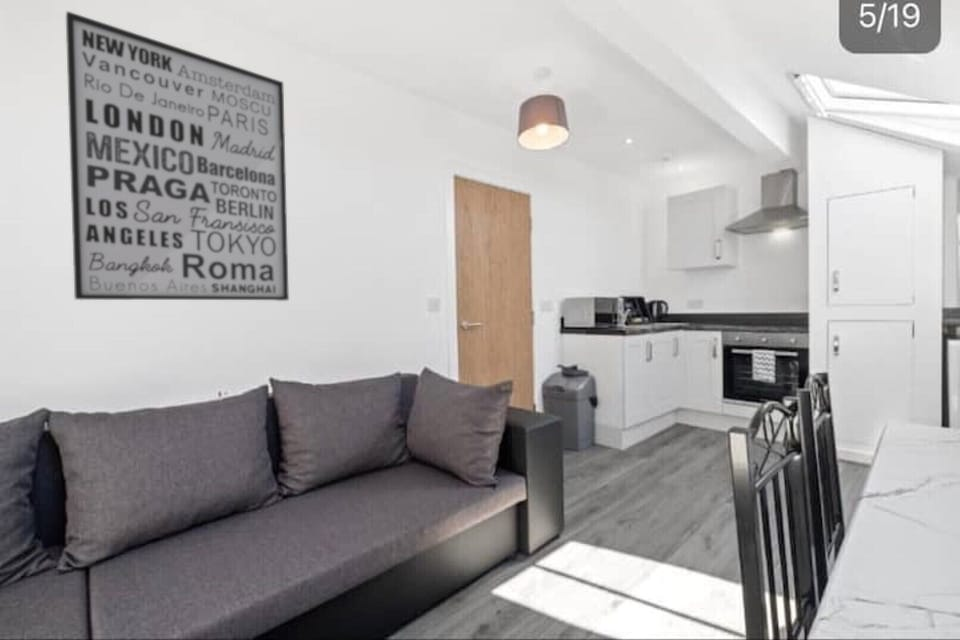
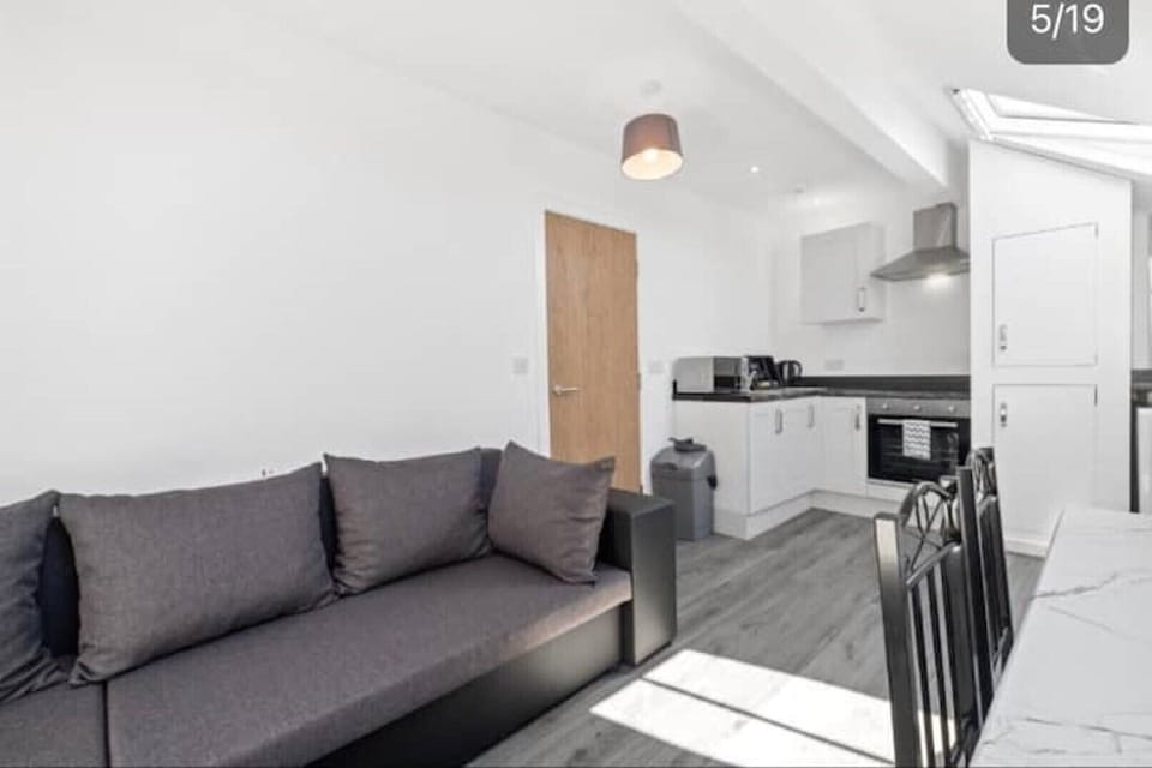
- wall art (192, 177)
